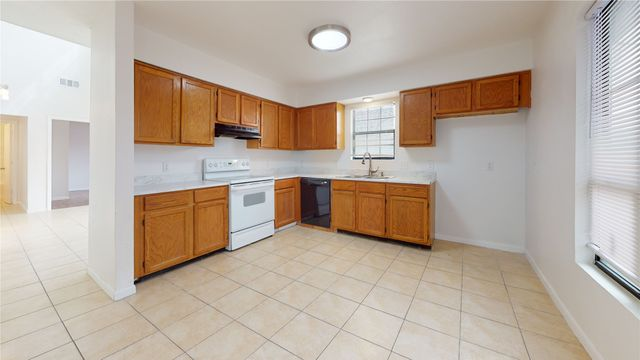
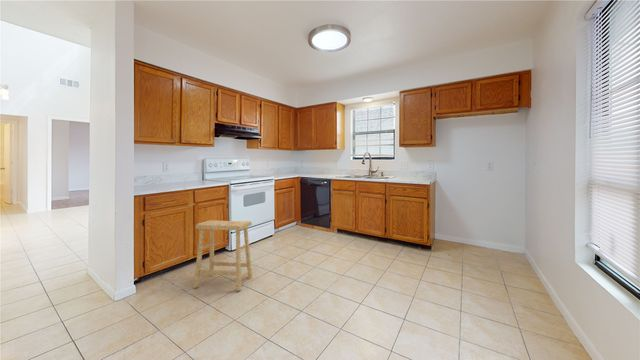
+ stool (224, 262)
